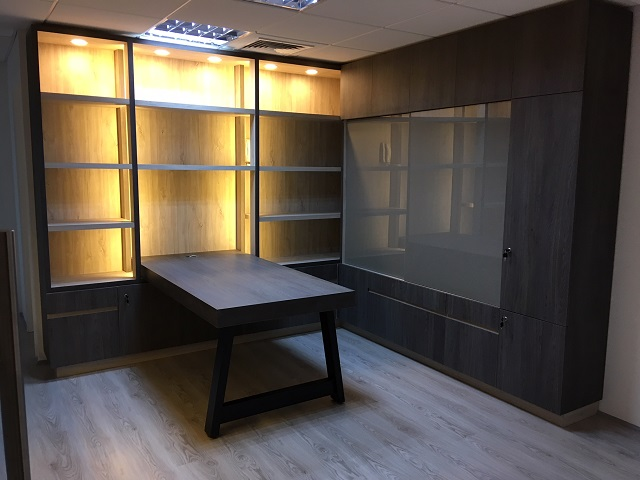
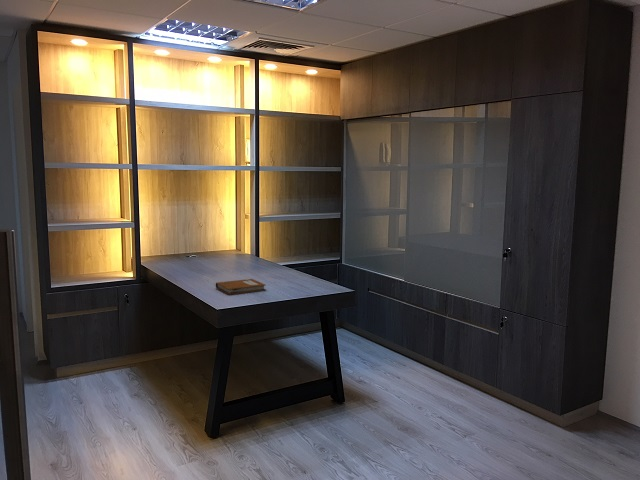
+ notebook (241, 286)
